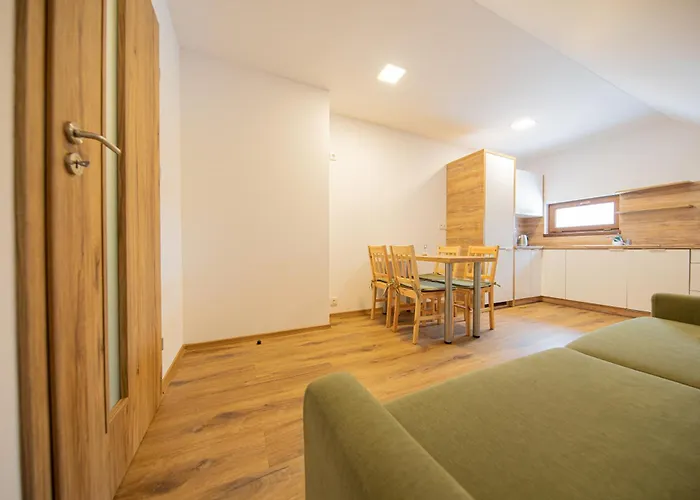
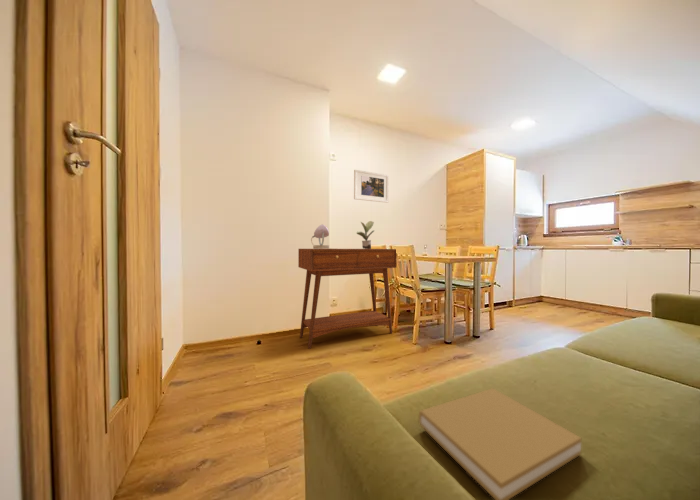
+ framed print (371, 186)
+ table lamp (323, 235)
+ console table (347, 274)
+ book (494, 430)
+ potted plant (364, 234)
